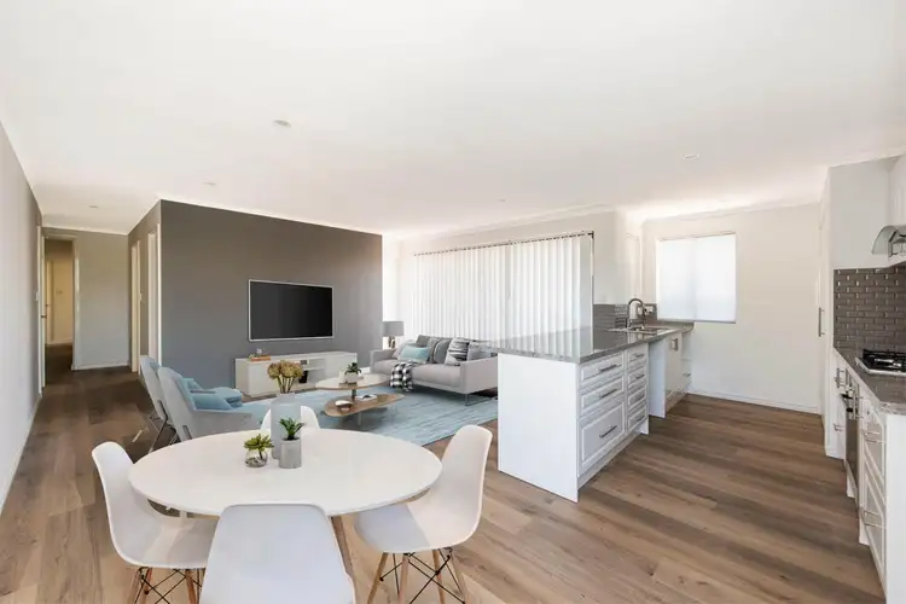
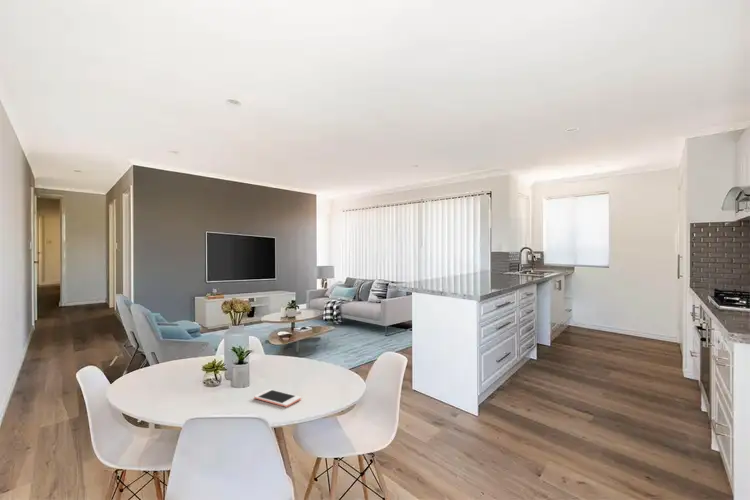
+ cell phone (277, 397)
